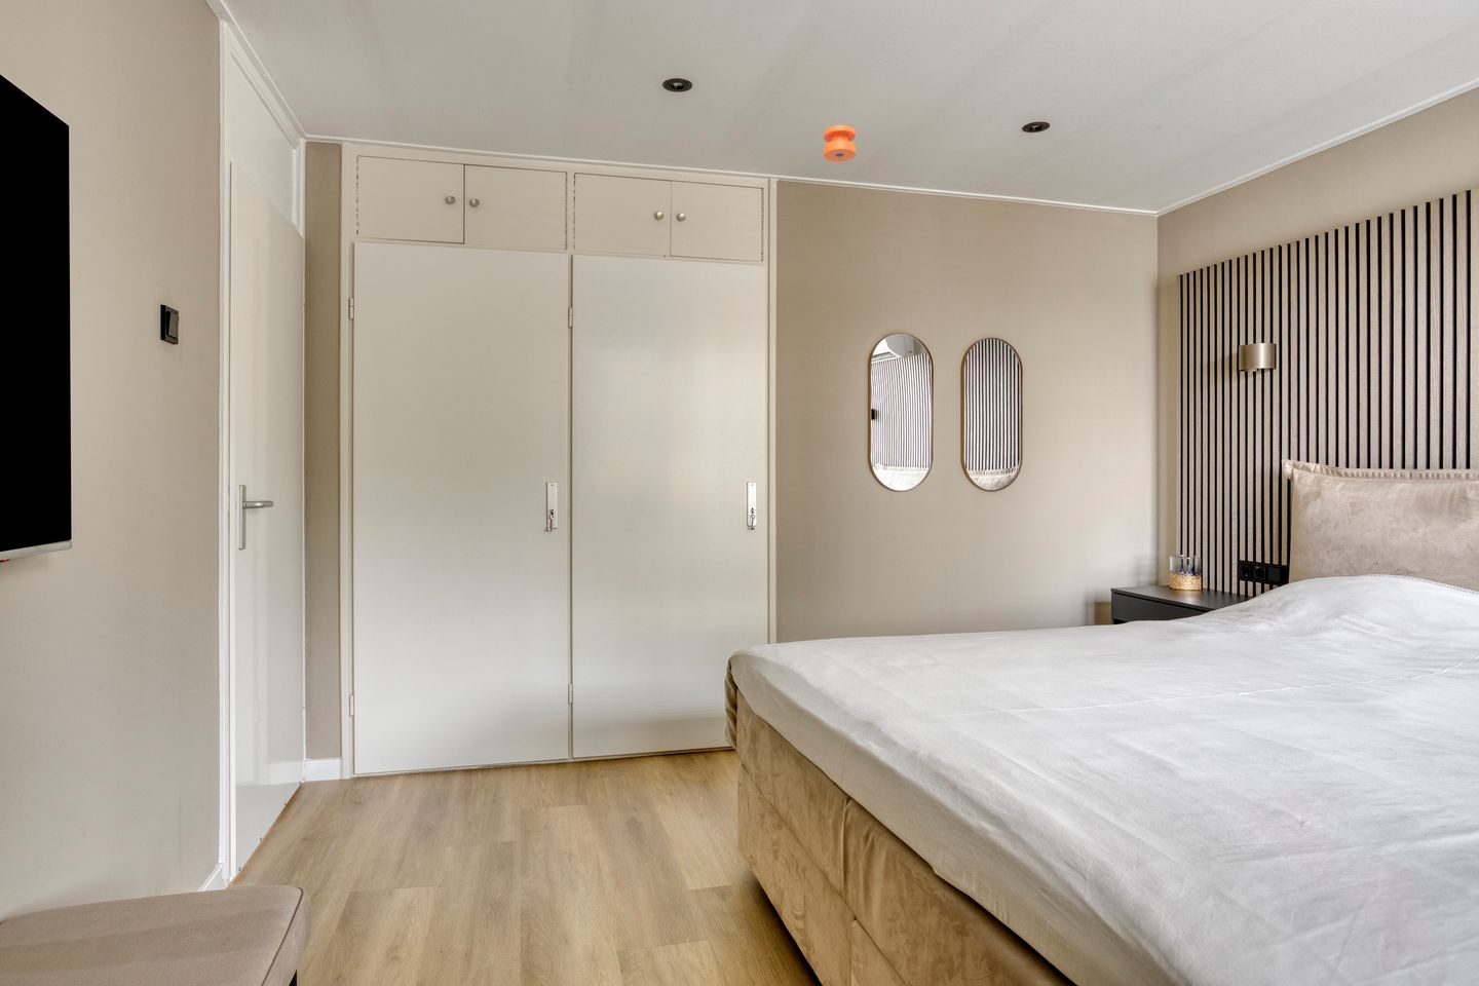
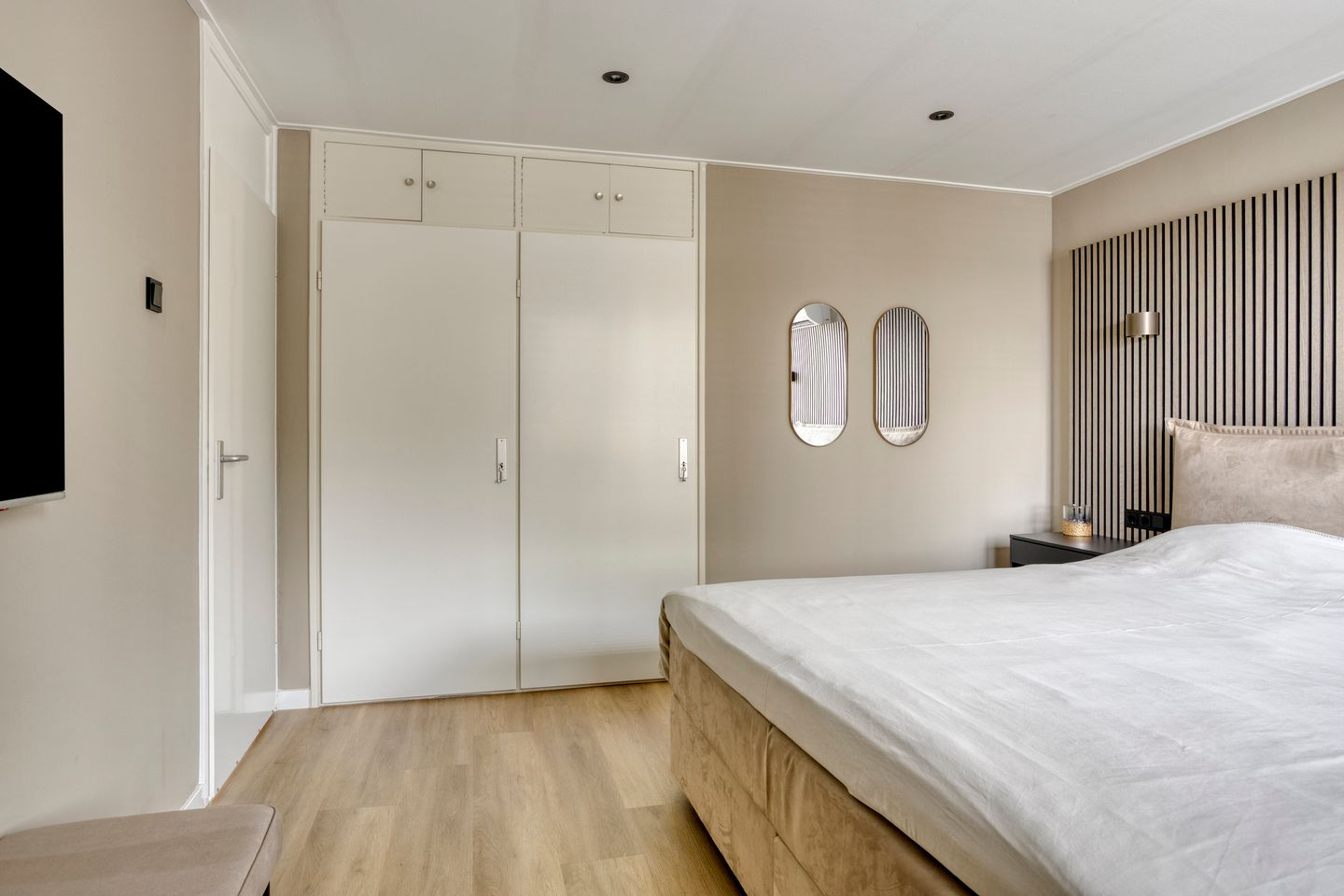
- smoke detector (840, 143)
